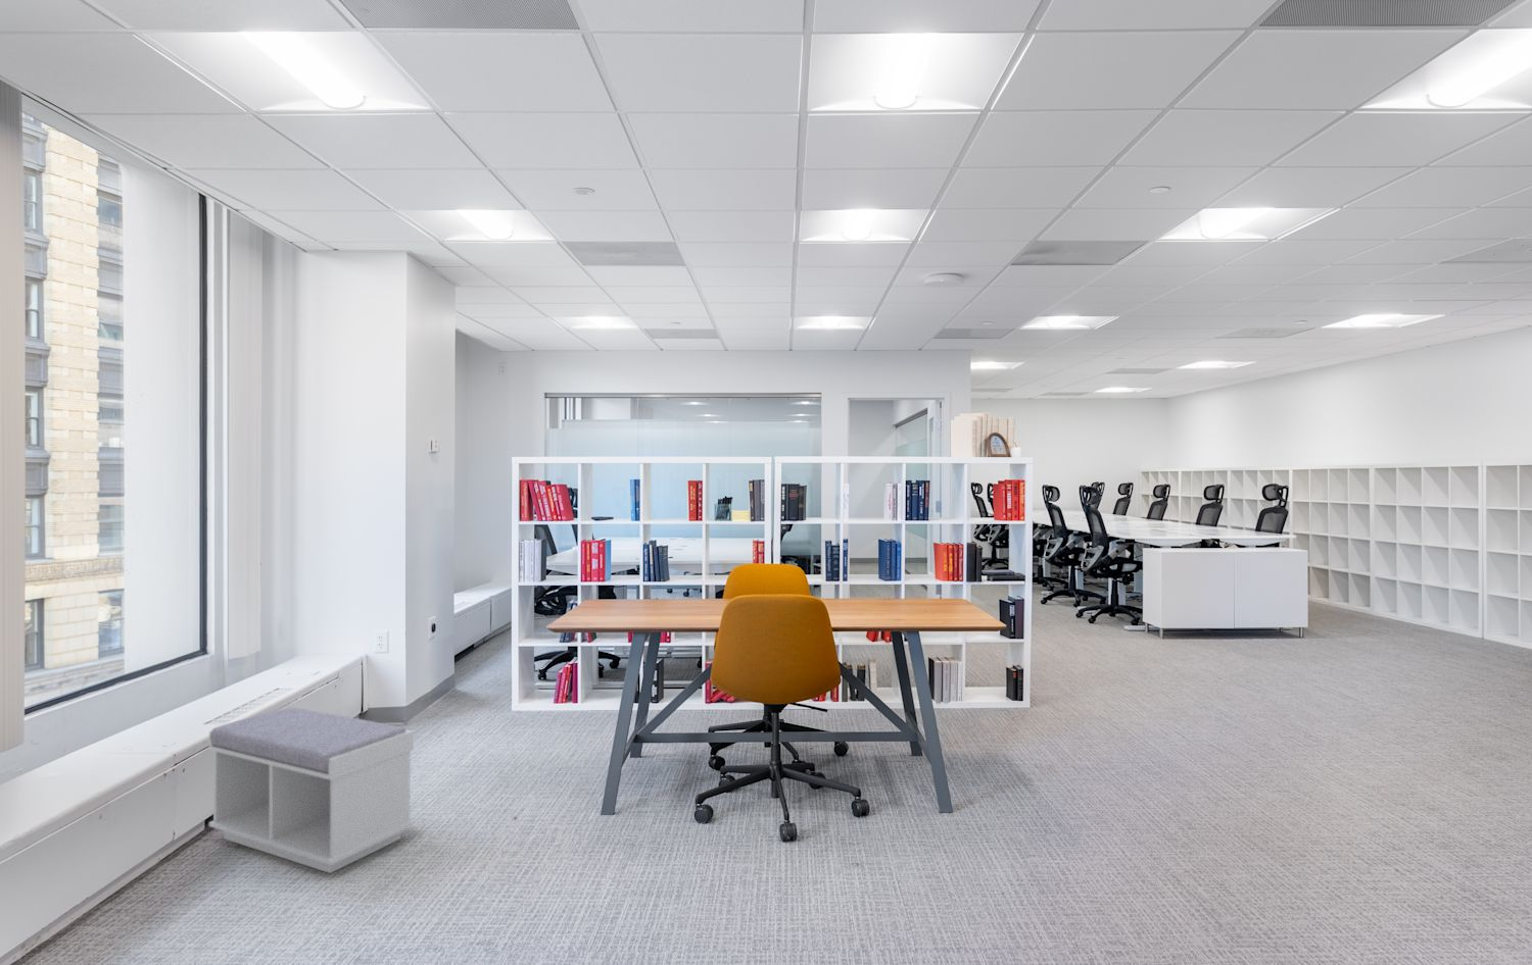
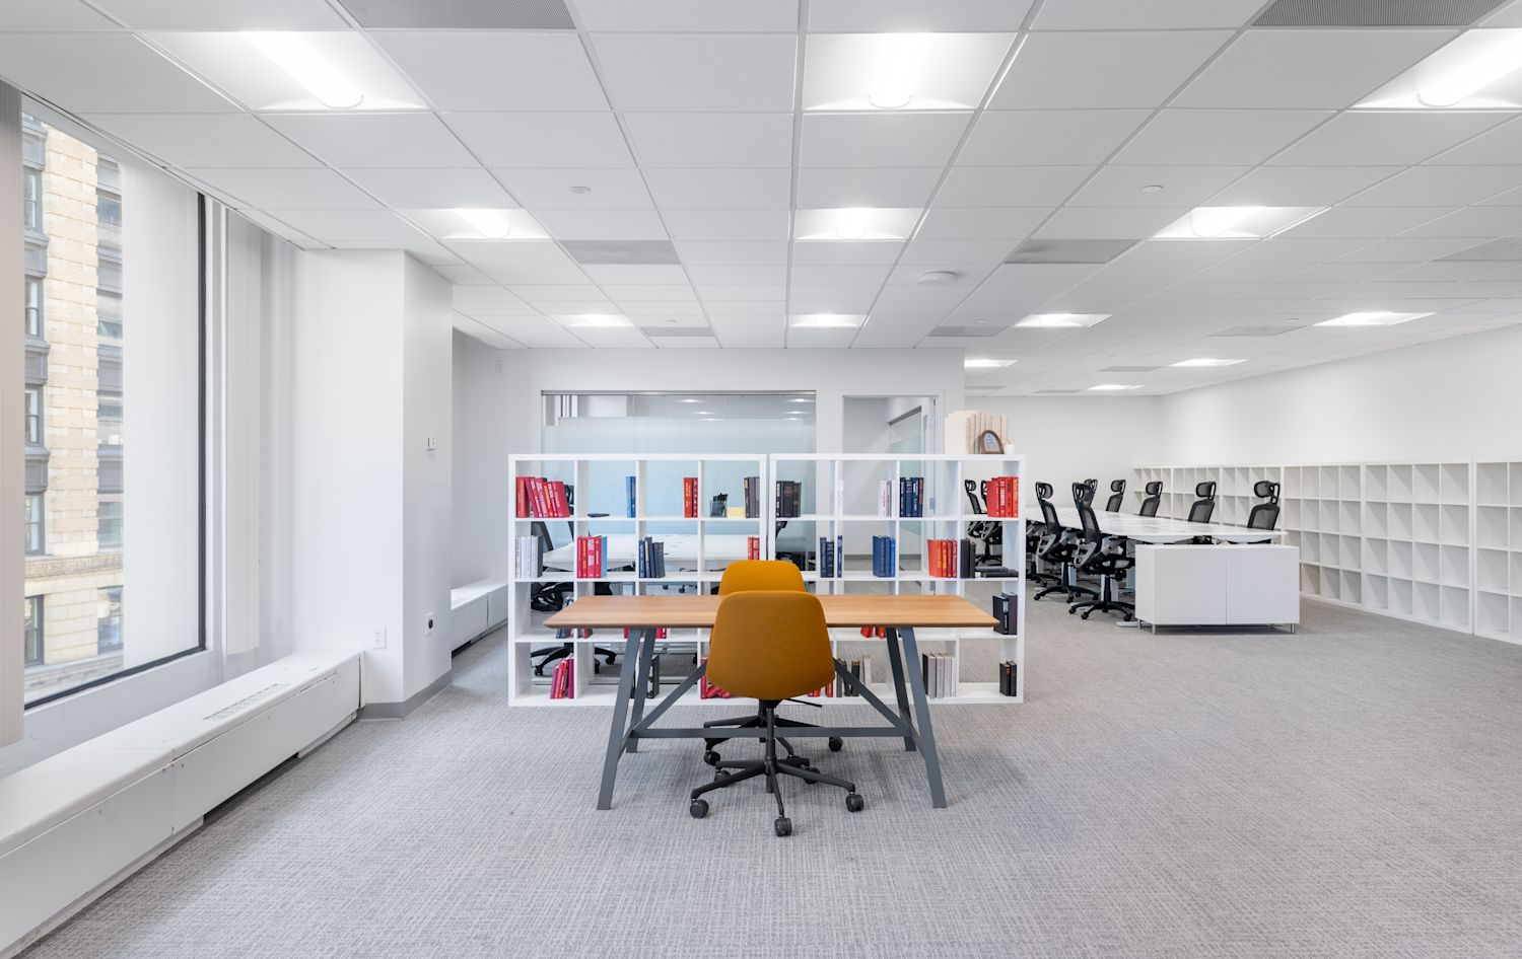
- bench (309, 782)
